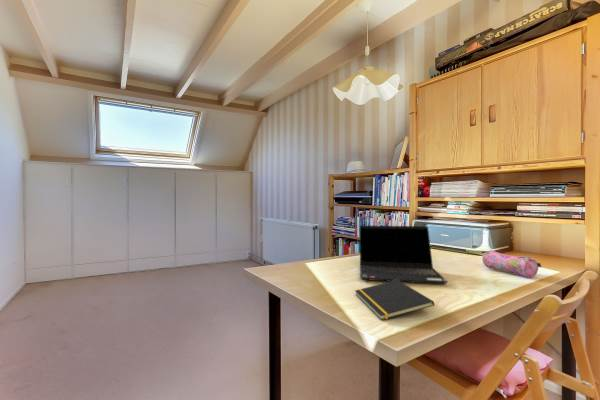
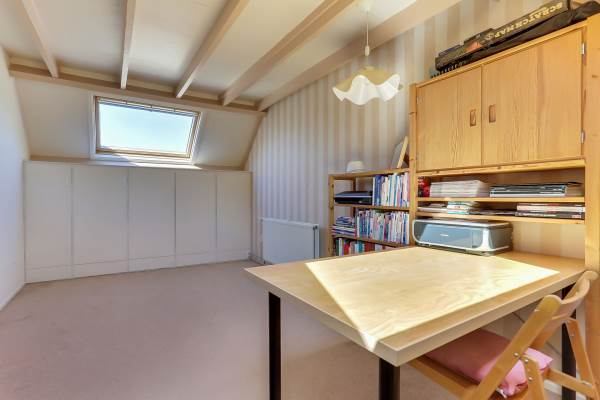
- notepad (390, 297)
- laptop computer (397, 251)
- pencil case (509, 262)
